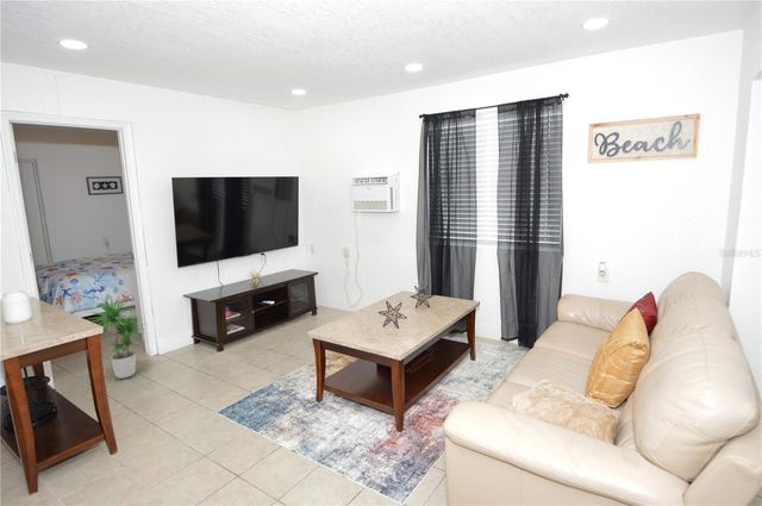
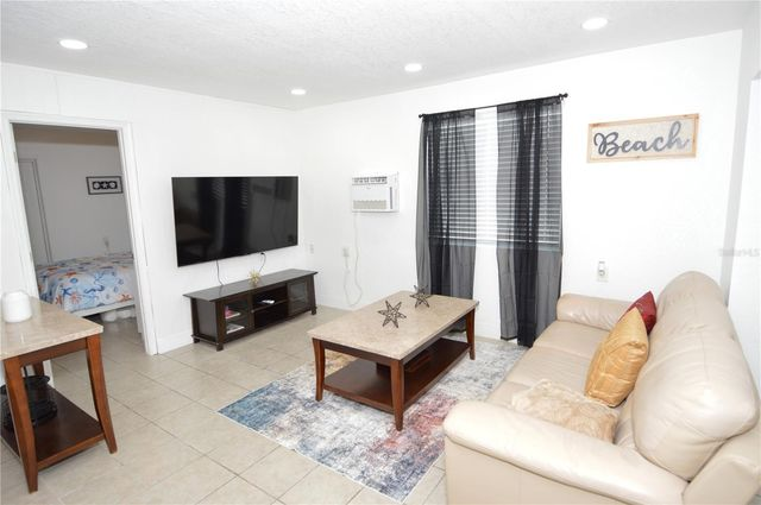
- potted plant (119, 336)
